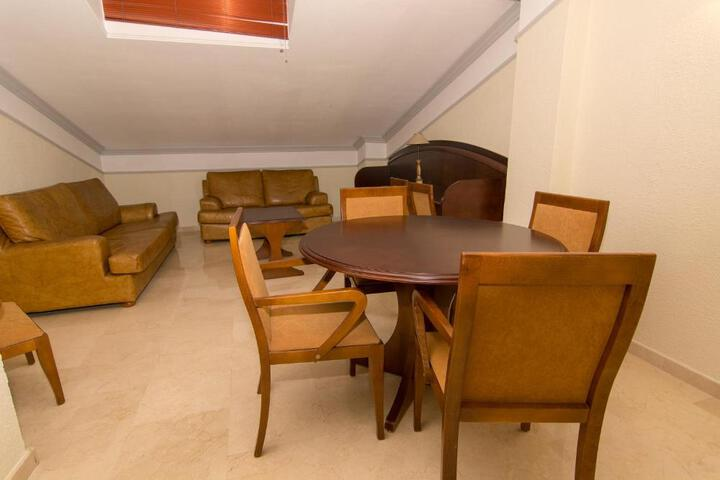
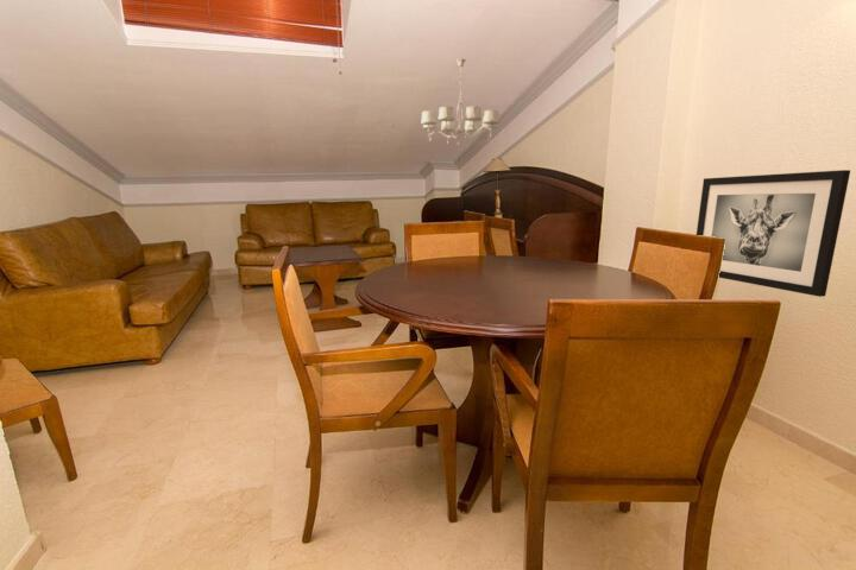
+ chandelier (459, 102)
+ wall art (756, 229)
